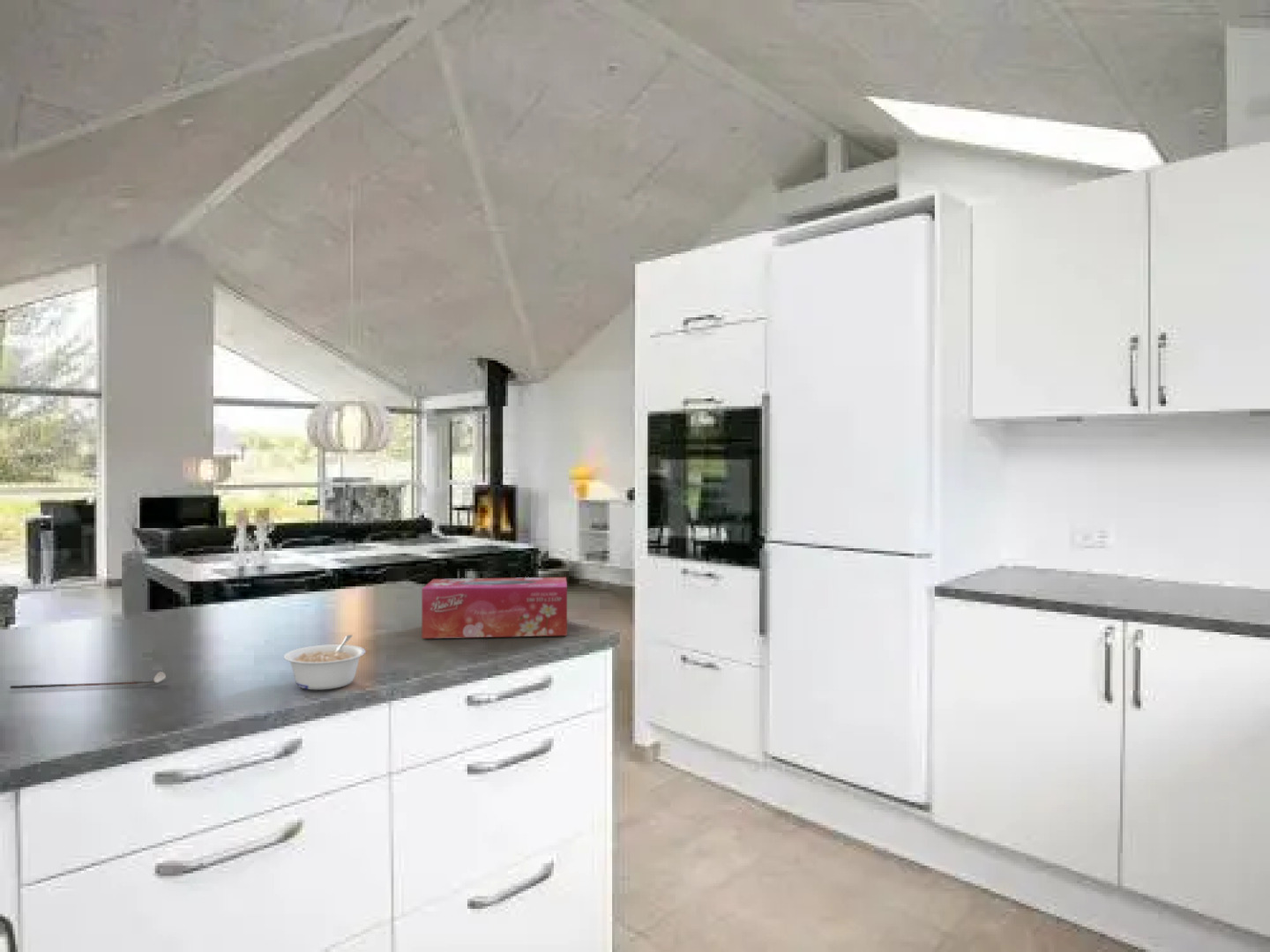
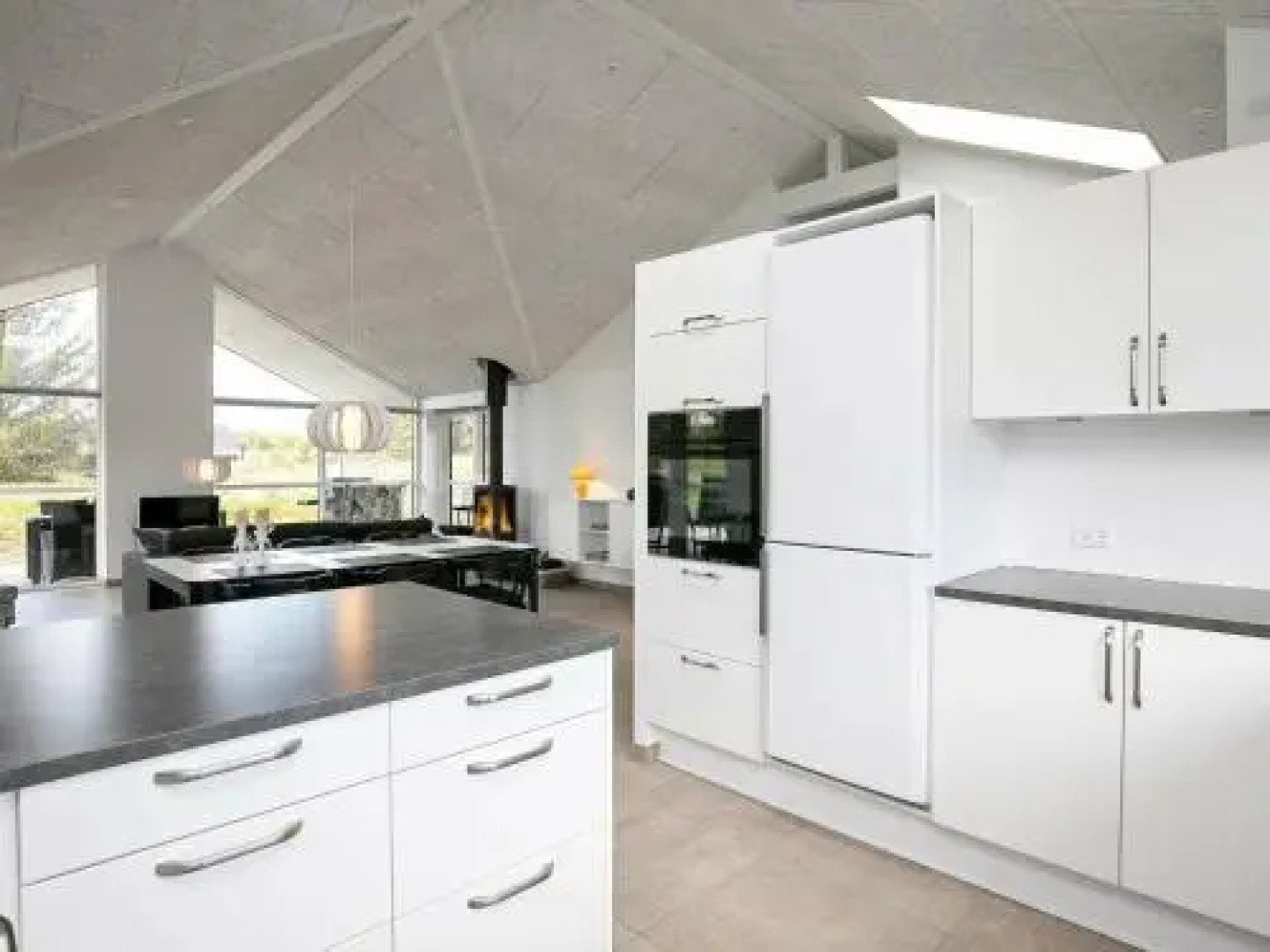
- tissue box (497, 606)
- legume (325, 664)
- stirrer (88, 683)
